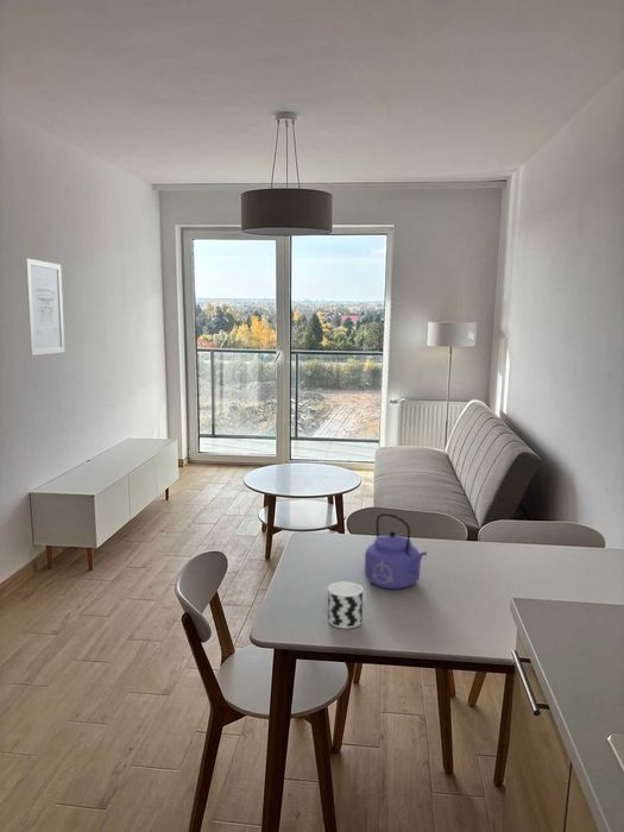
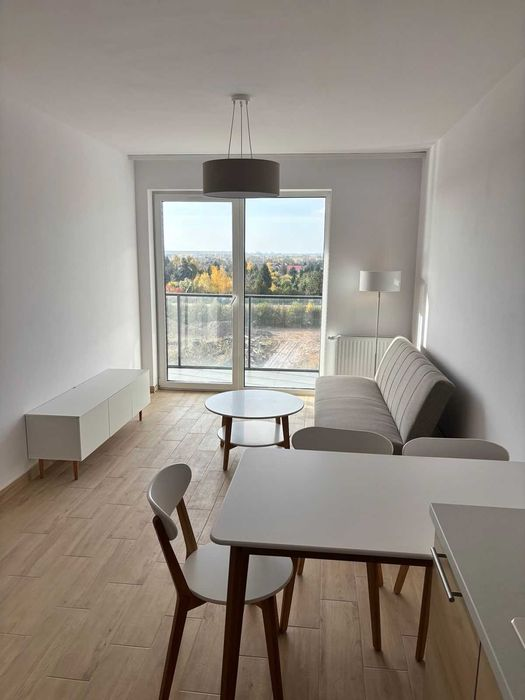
- wall art (45, 308)
- cup (348, 603)
- kettle (398, 550)
